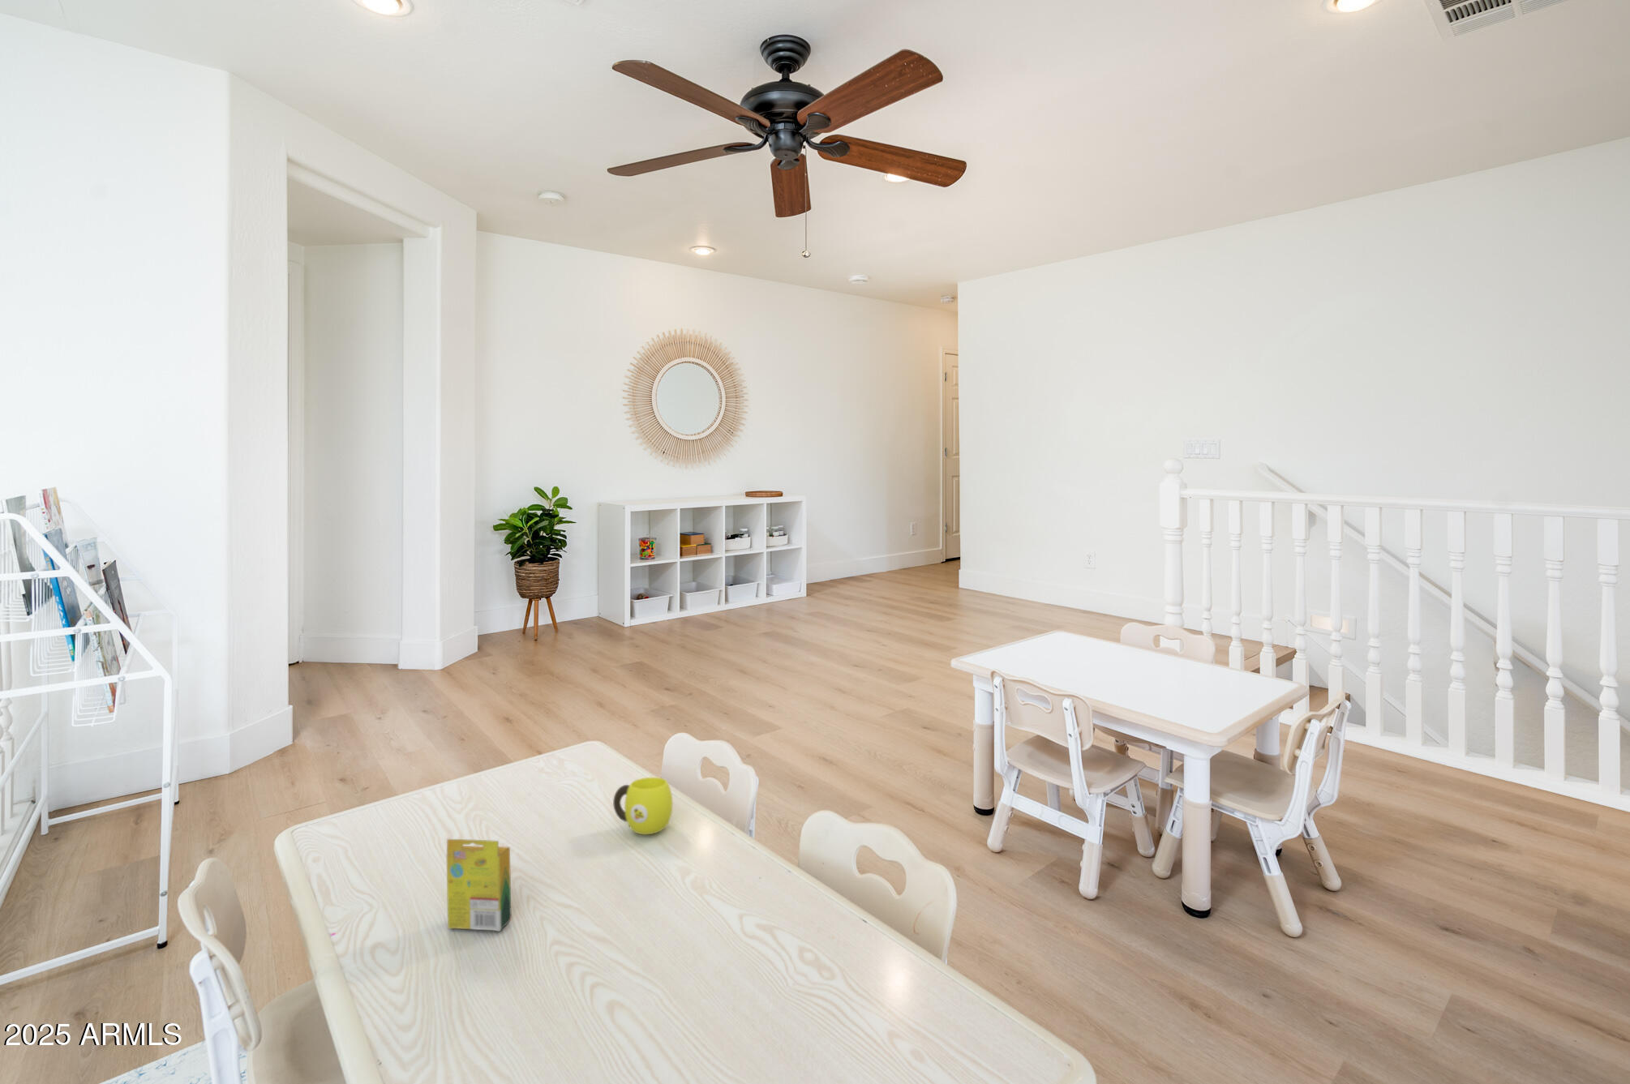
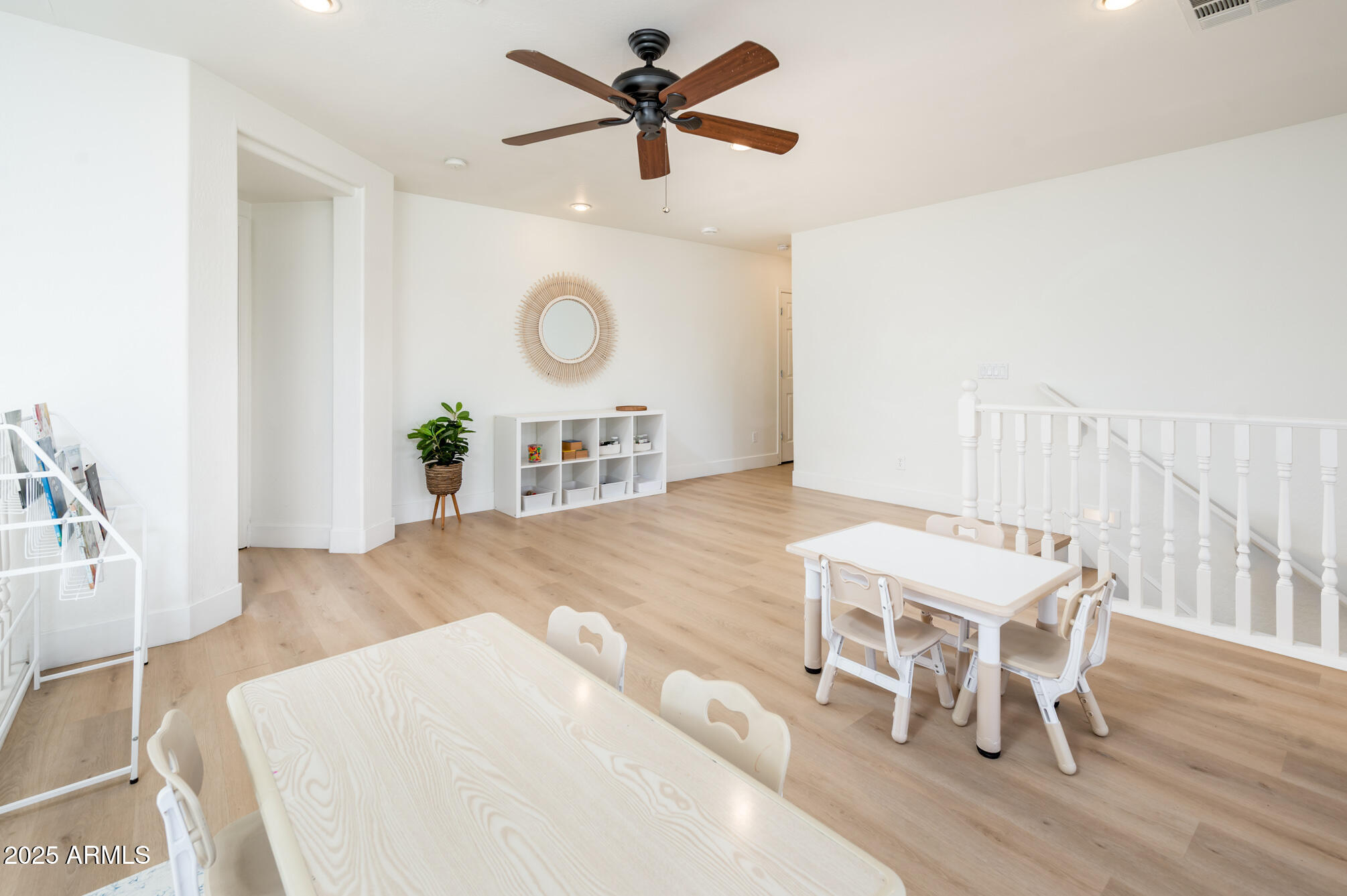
- cup (641, 806)
- crayon box (479, 880)
